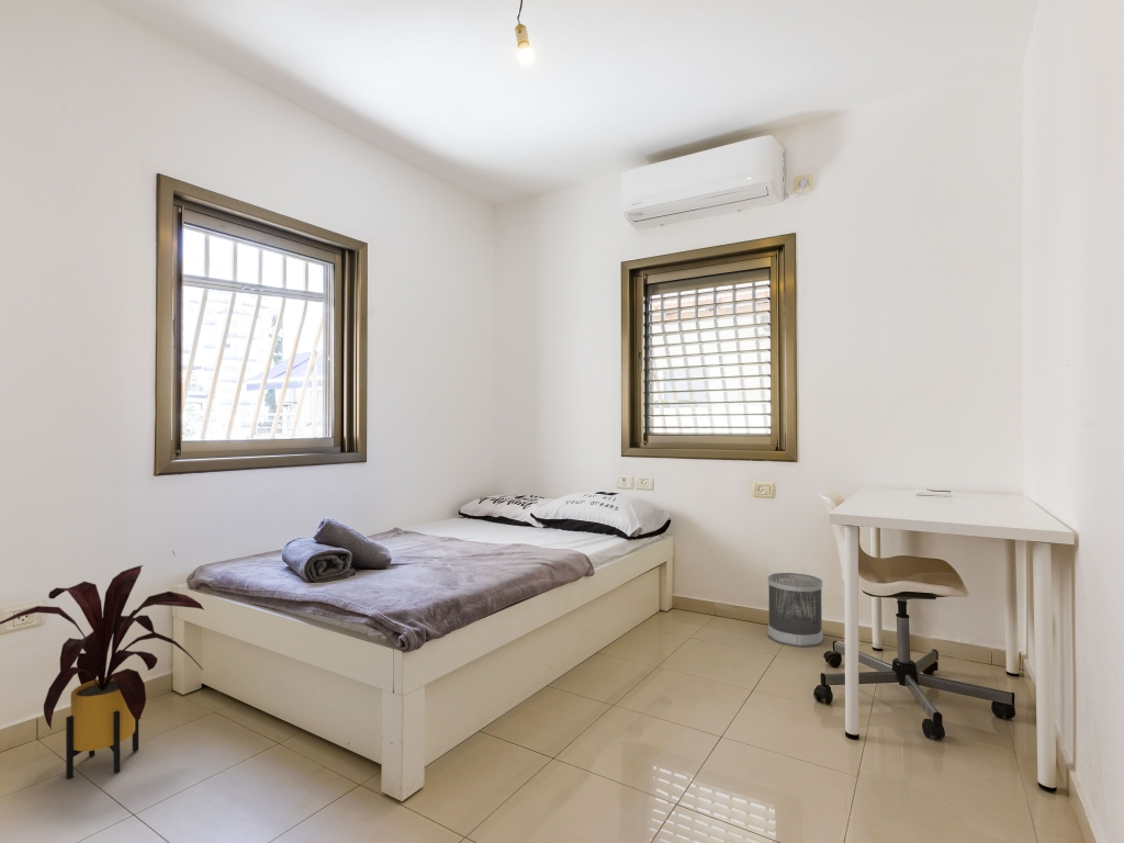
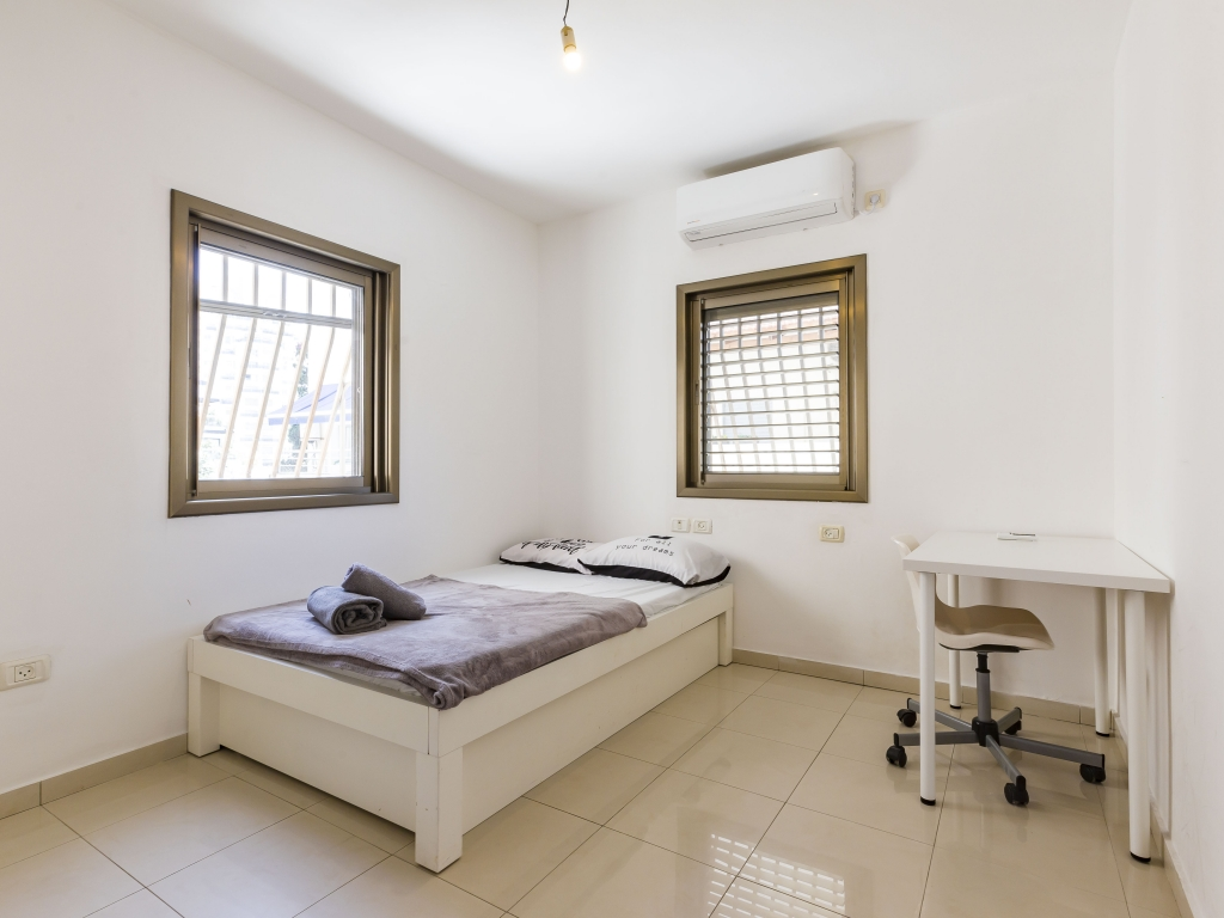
- wastebasket (795, 608)
- house plant (97, 671)
